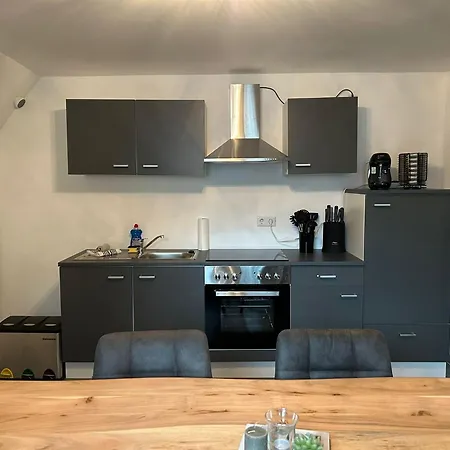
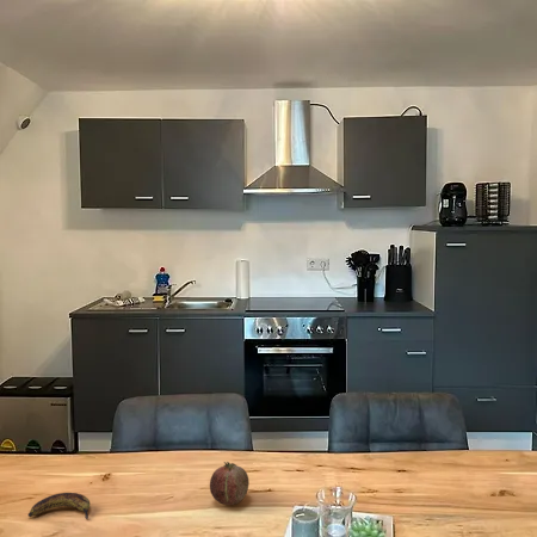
+ fruit (229, 482)
+ fruit (63, 504)
